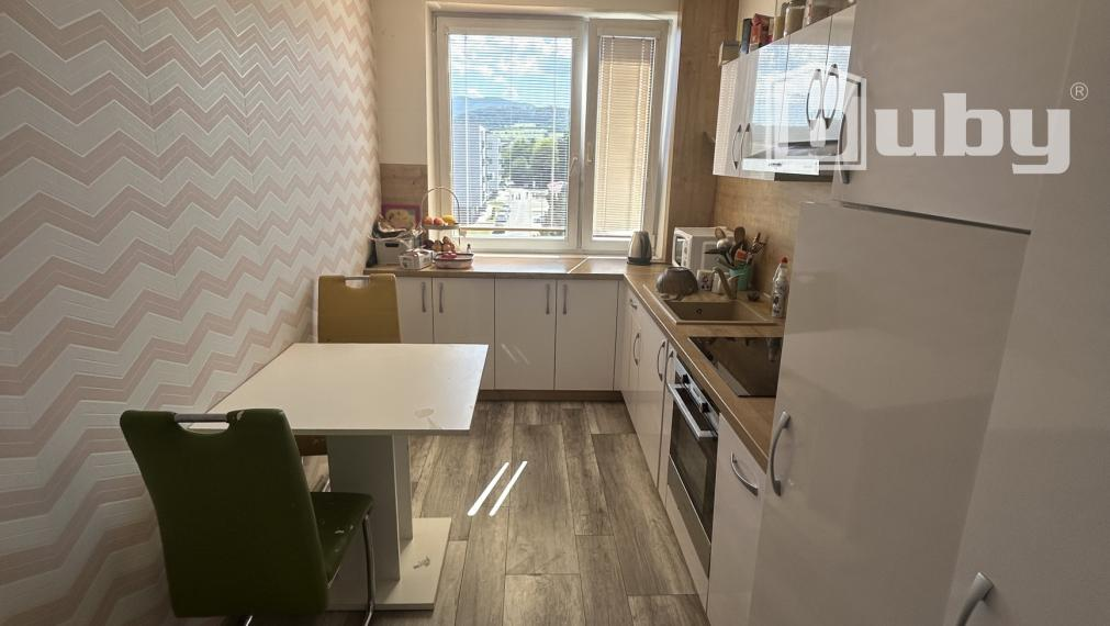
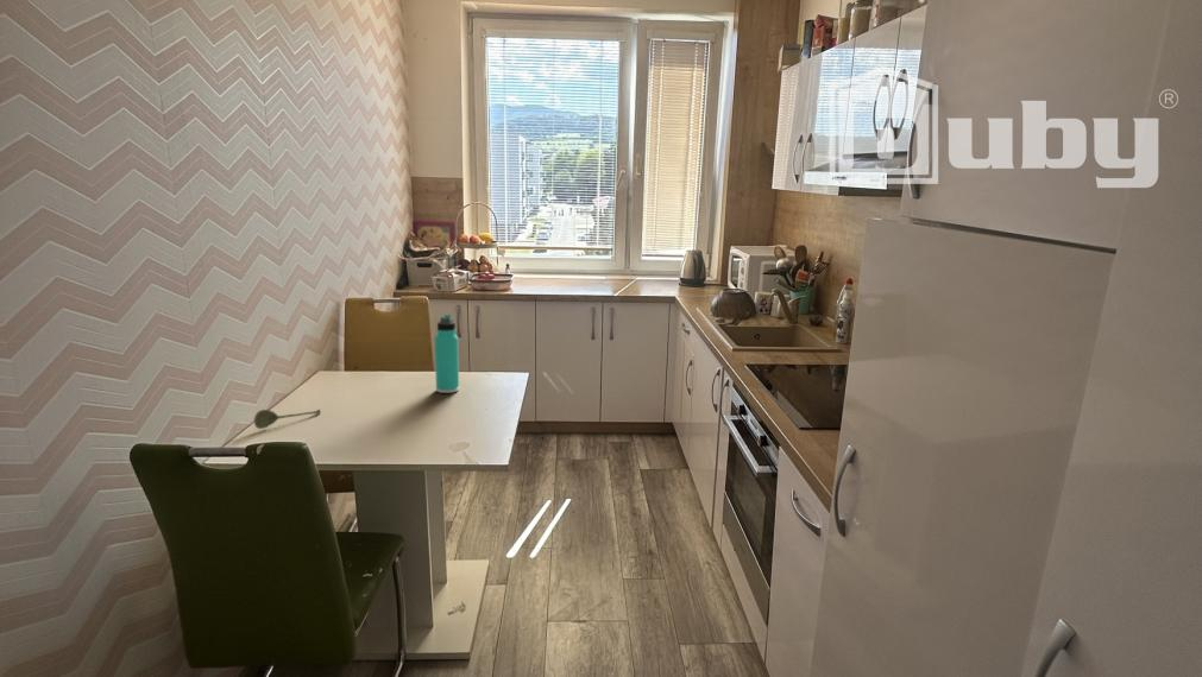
+ thermos bottle (446, 353)
+ soupspoon (287, 415)
